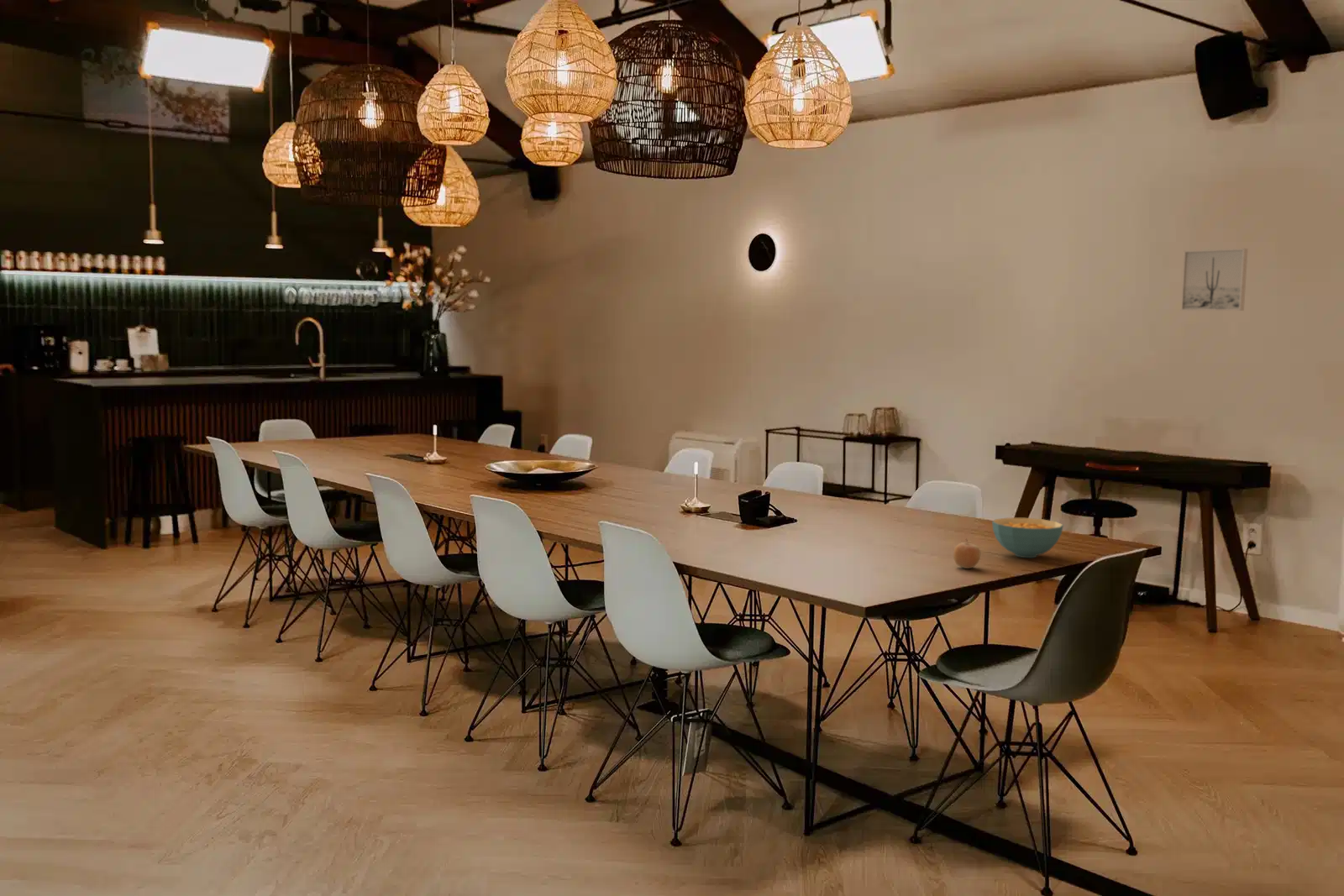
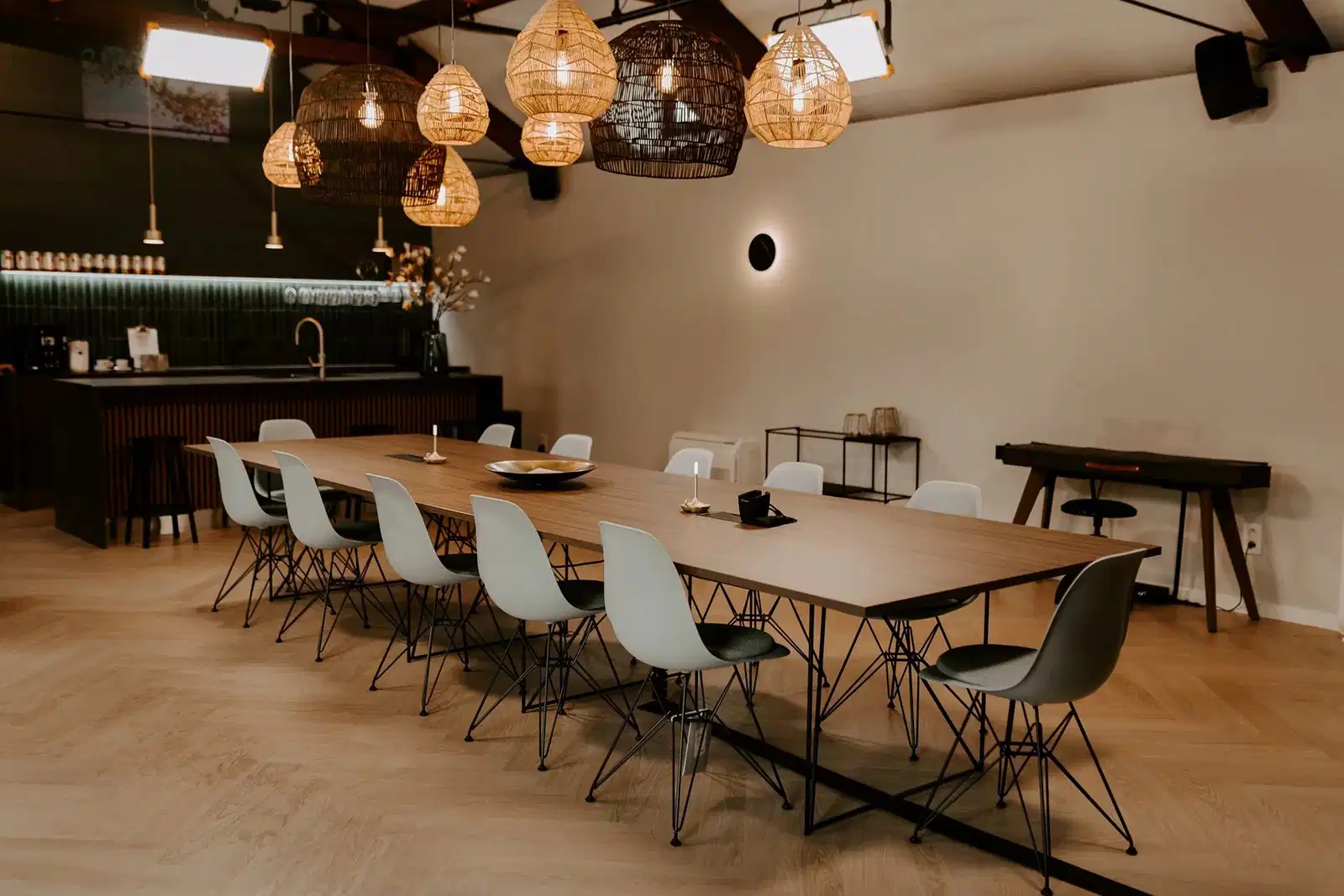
- fruit (967, 553)
- wall art (1213, 280)
- cereal bowl (1026, 539)
